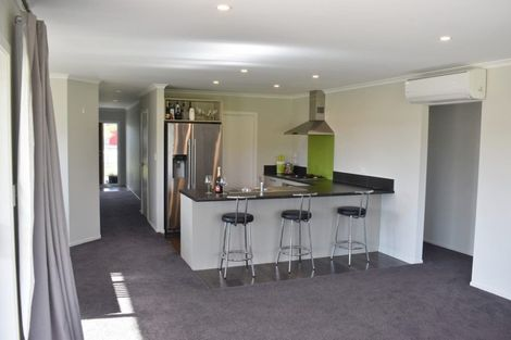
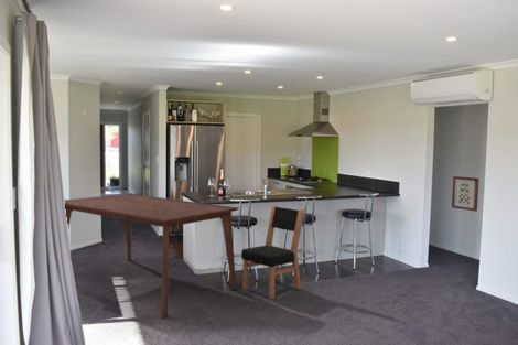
+ wall art (464, 193)
+ dining table (130, 244)
+ dining chair (272, 249)
